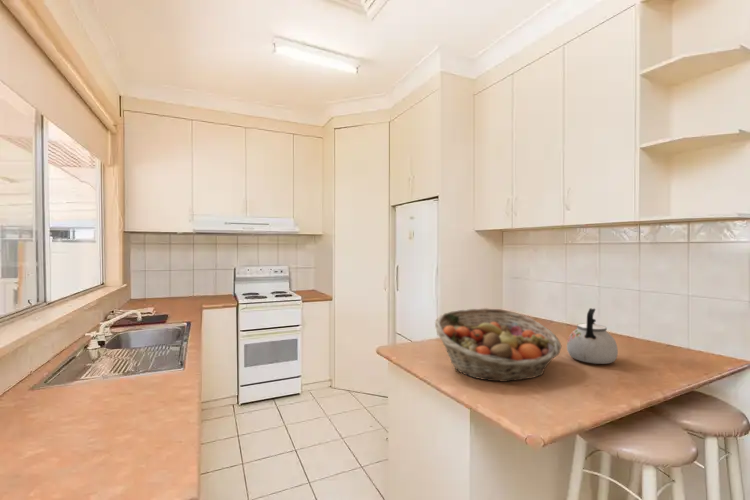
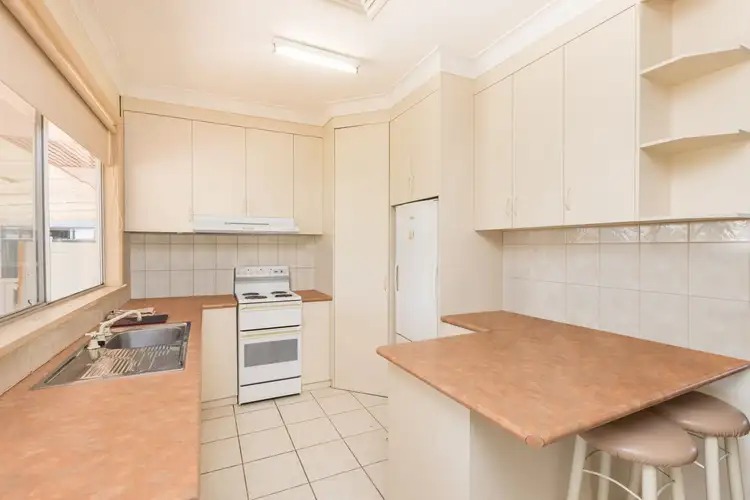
- fruit basket (495, 341)
- kettle (591, 334)
